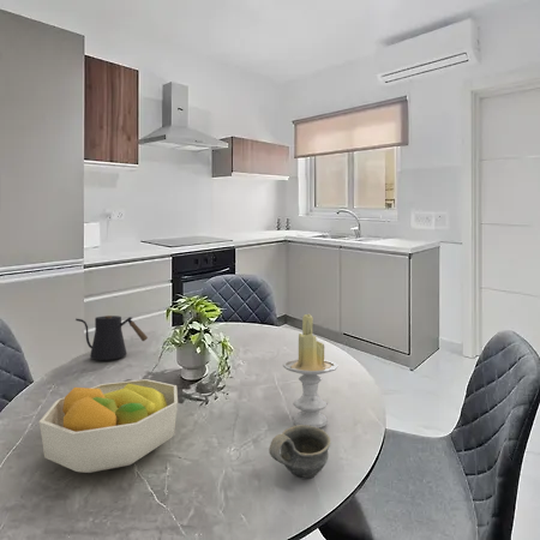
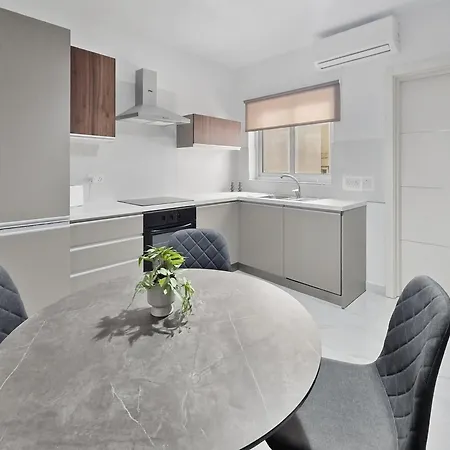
- candle (310, 368)
- cup (299, 452)
- fruit bowl (116, 413)
- kettle (110, 336)
